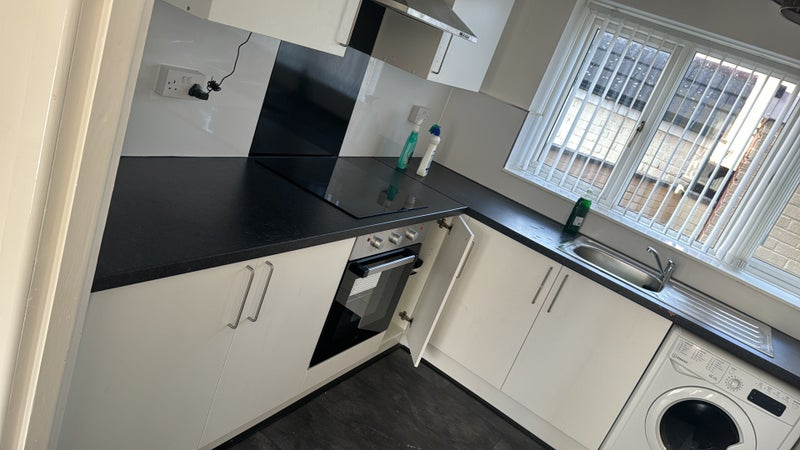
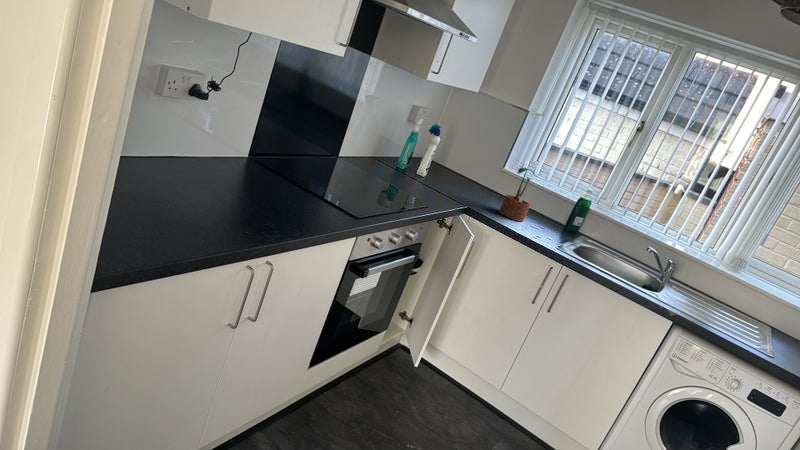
+ potted plant (518, 192)
